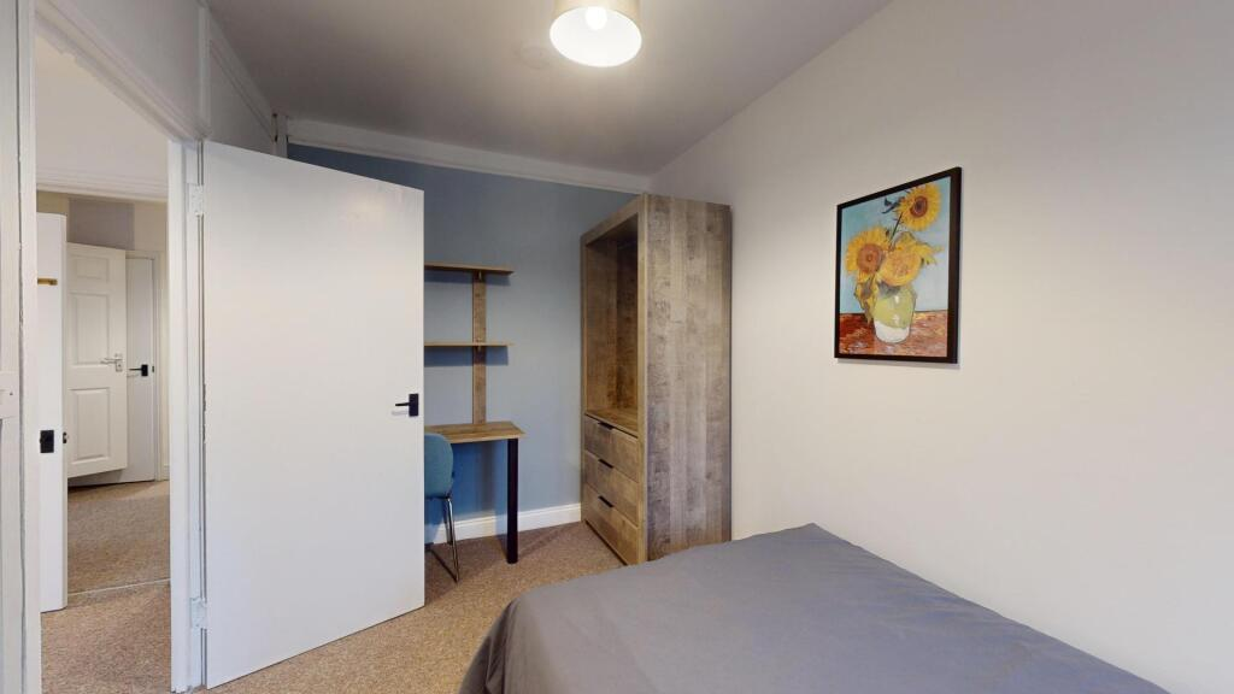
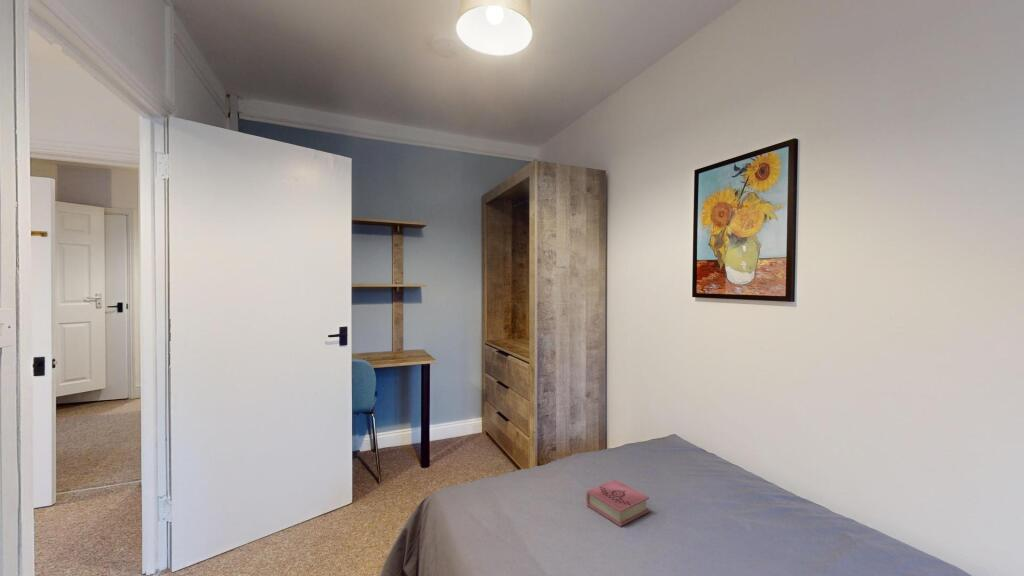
+ book (616, 500)
